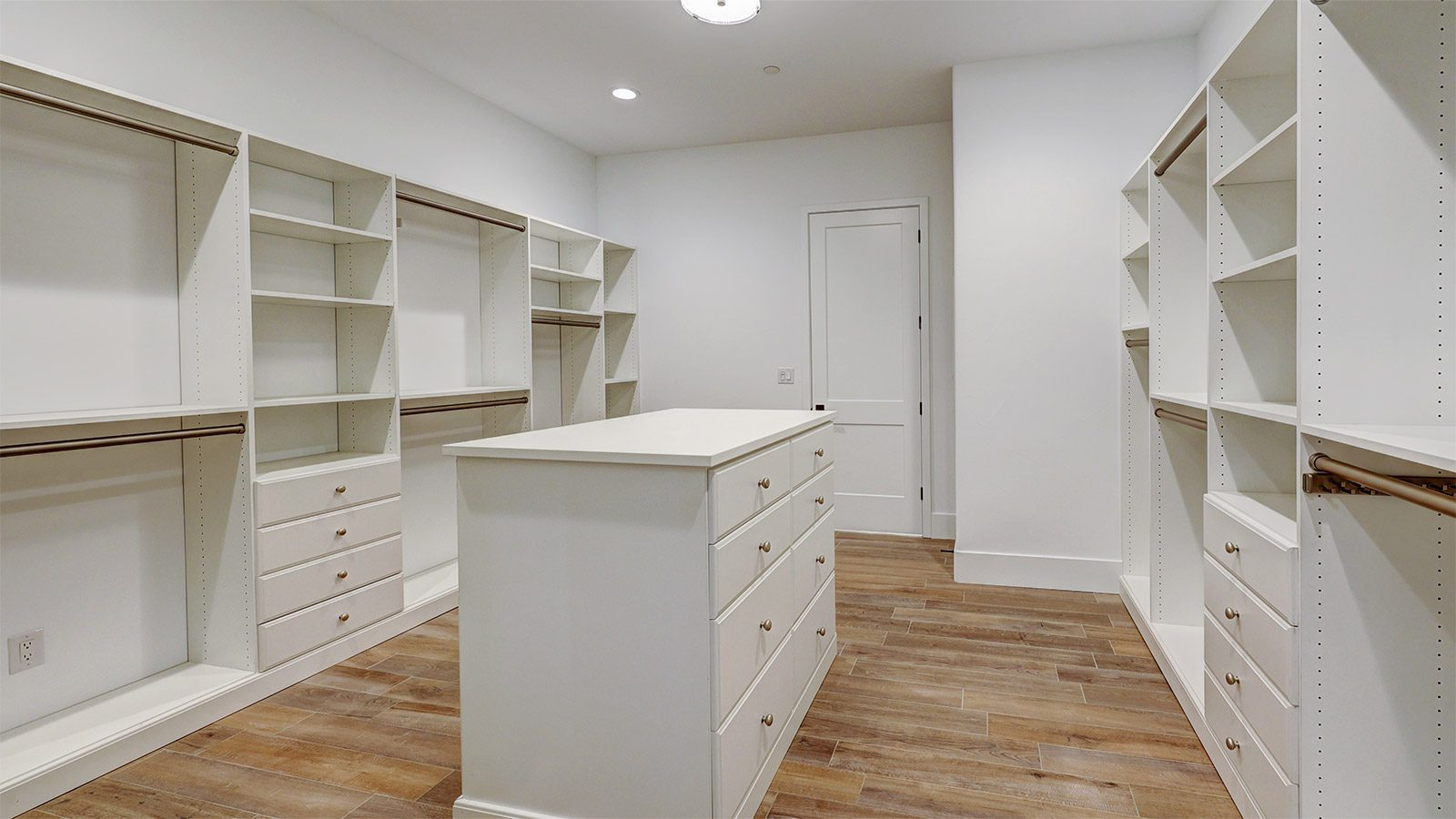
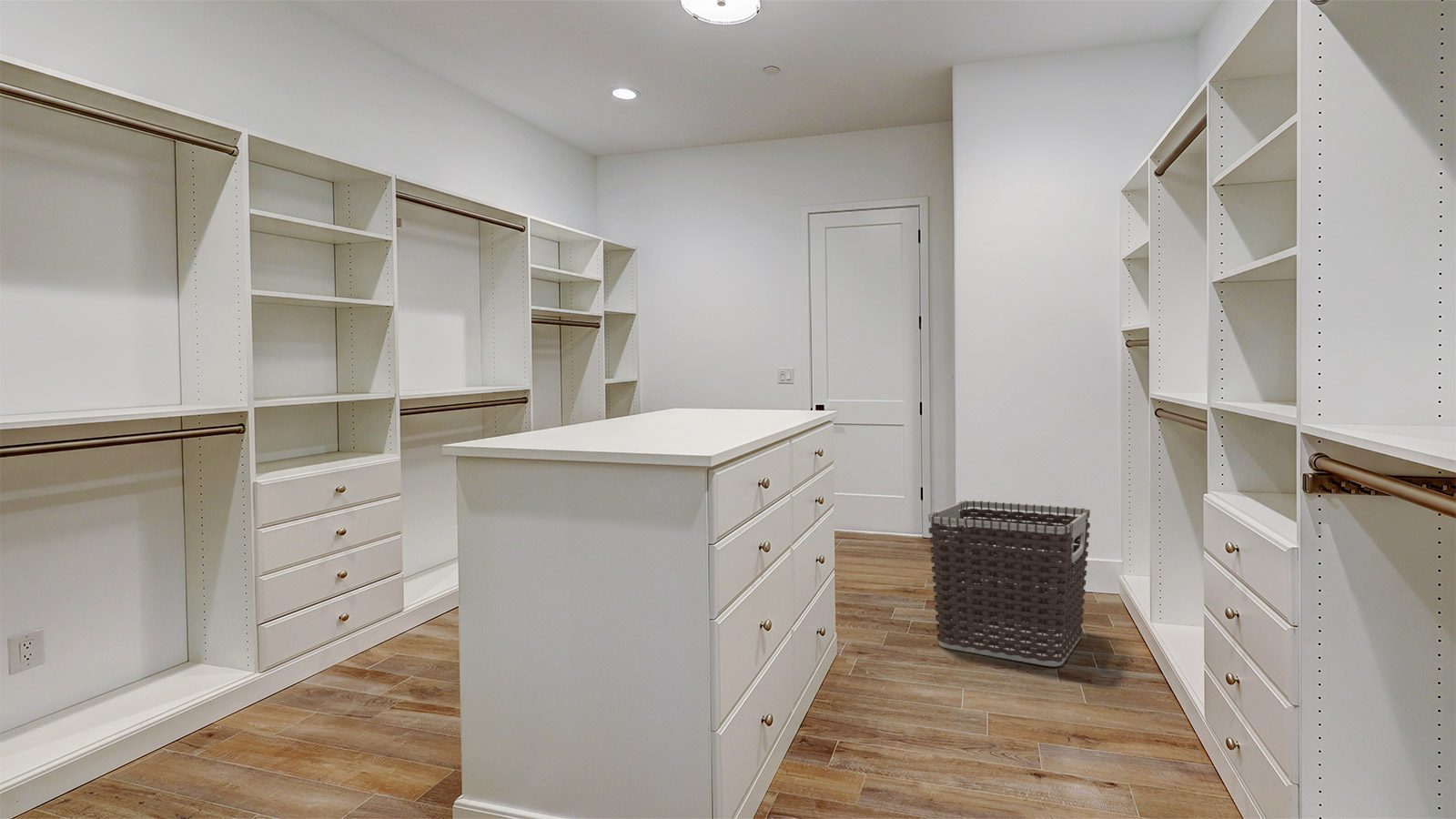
+ clothes hamper (1010, 576)
